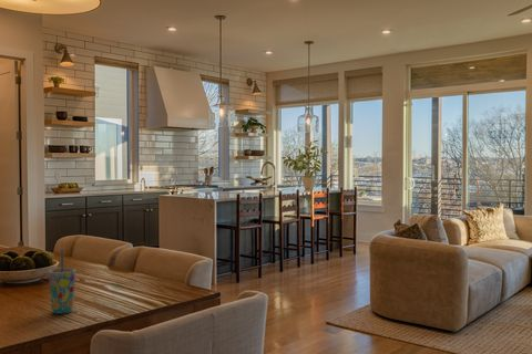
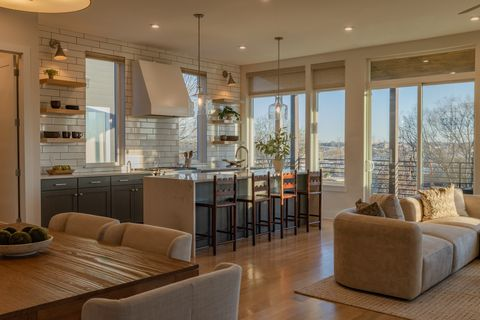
- cup (62, 281)
